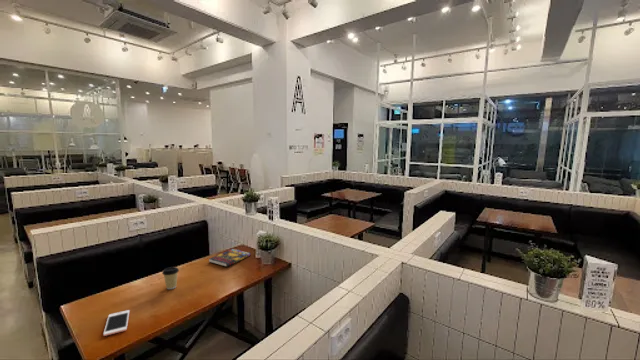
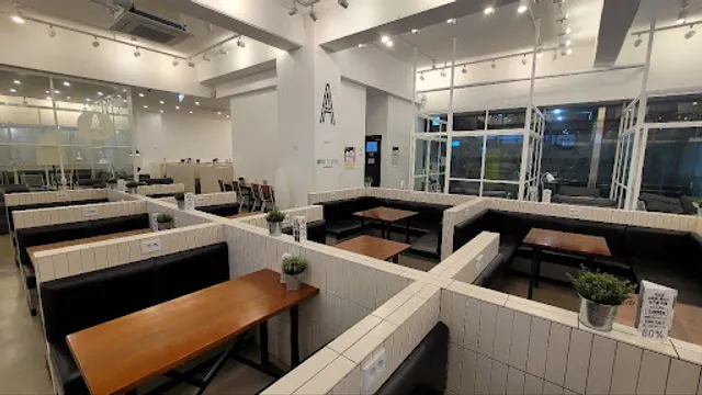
- coffee cup (171, 278)
- cell phone (117, 322)
- book (230, 257)
